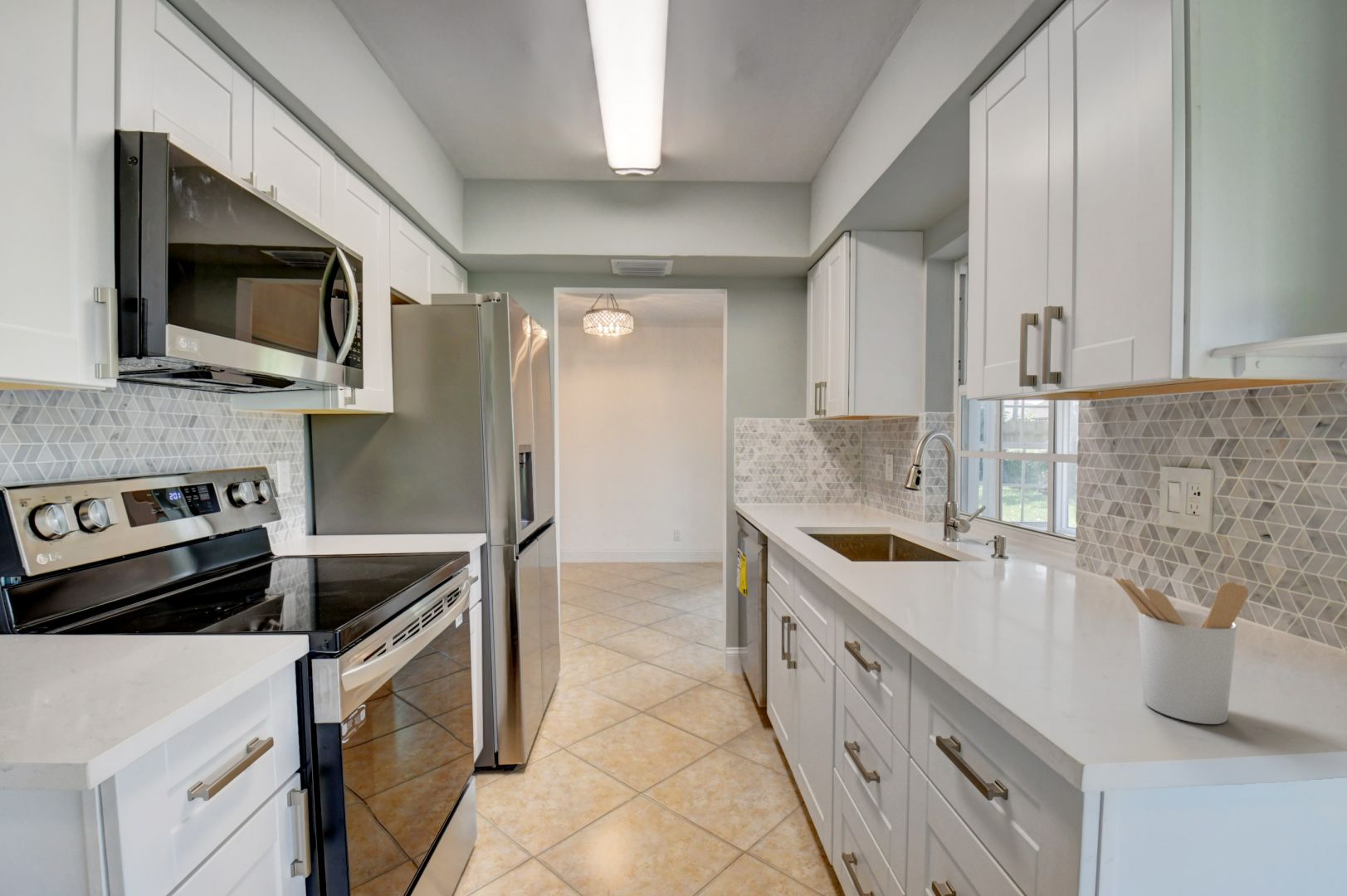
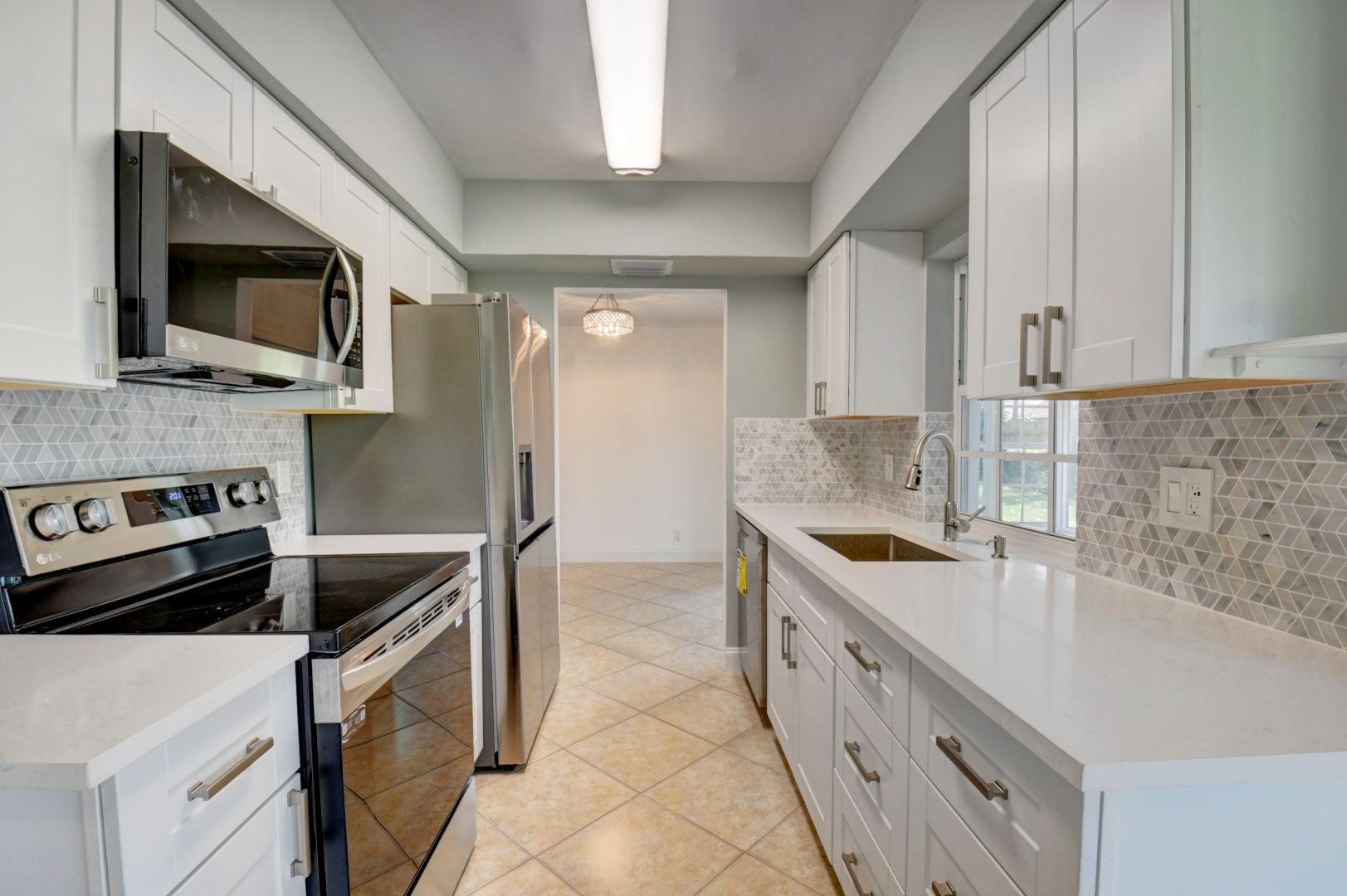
- utensil holder (1170, 642)
